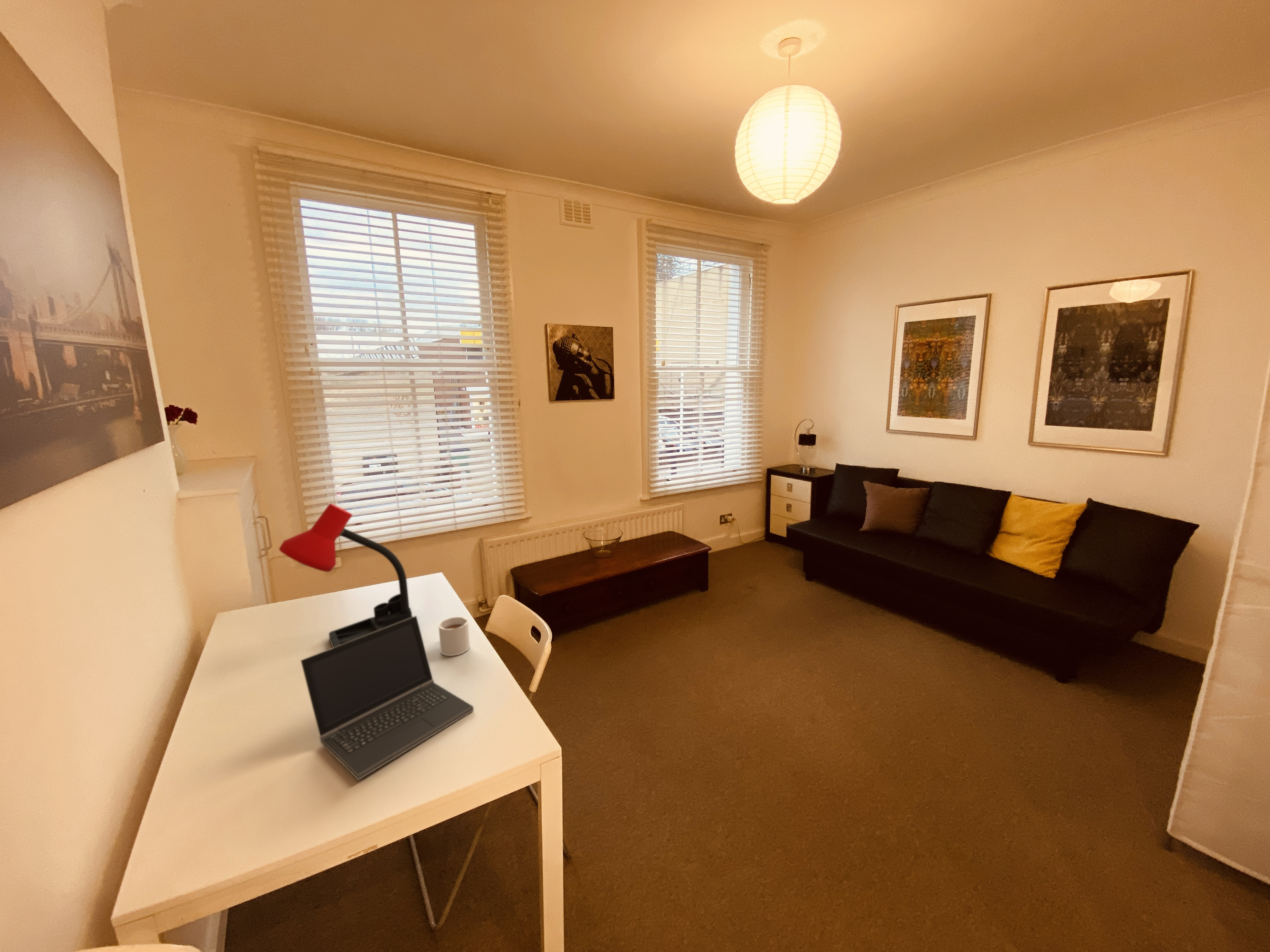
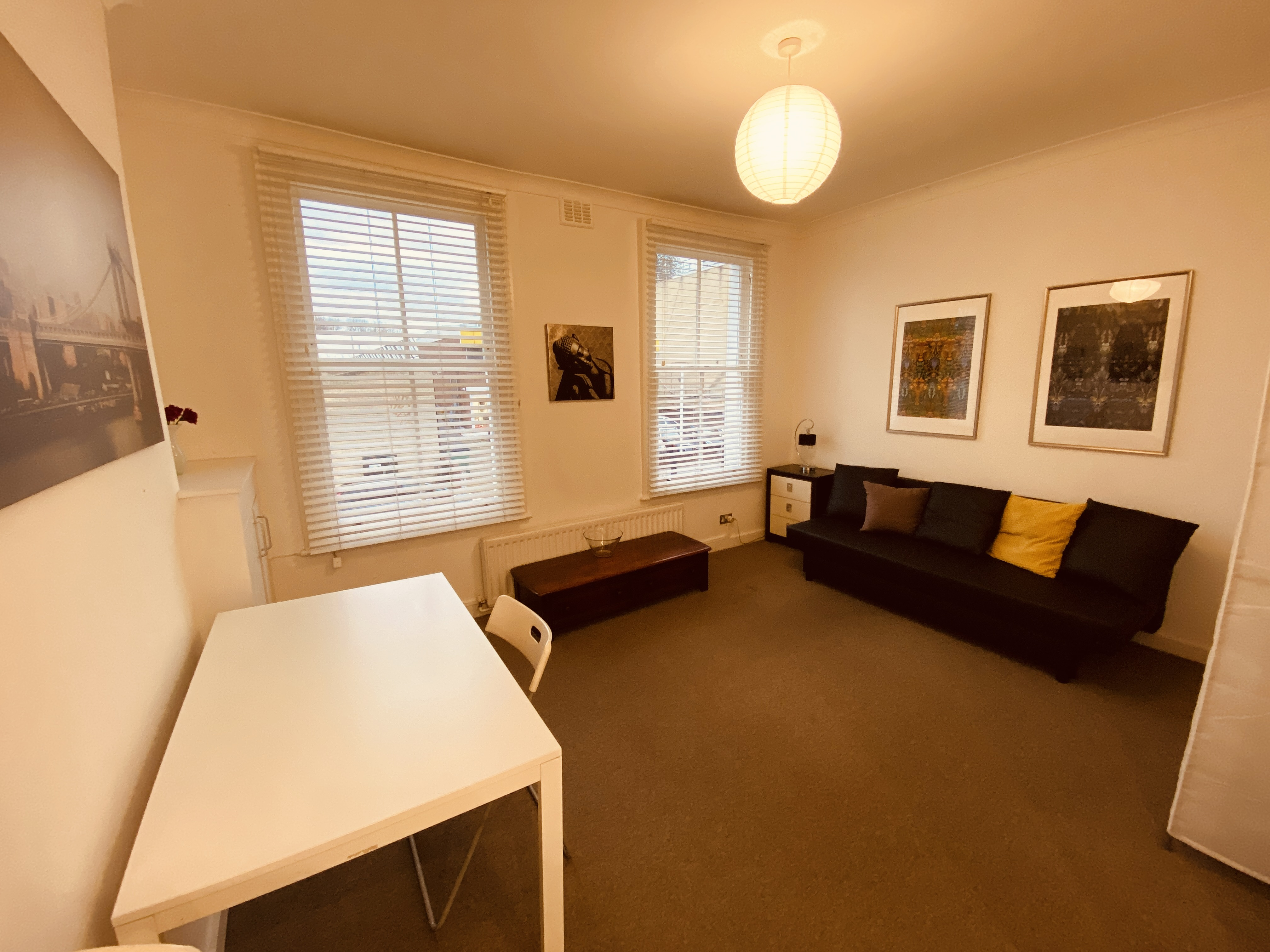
- mug (454, 633)
- laptop computer (391, 686)
- desk lamp (336, 564)
